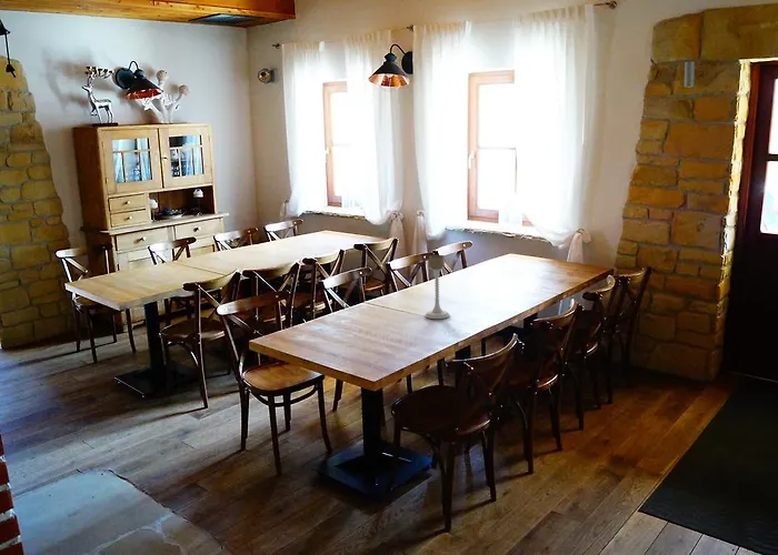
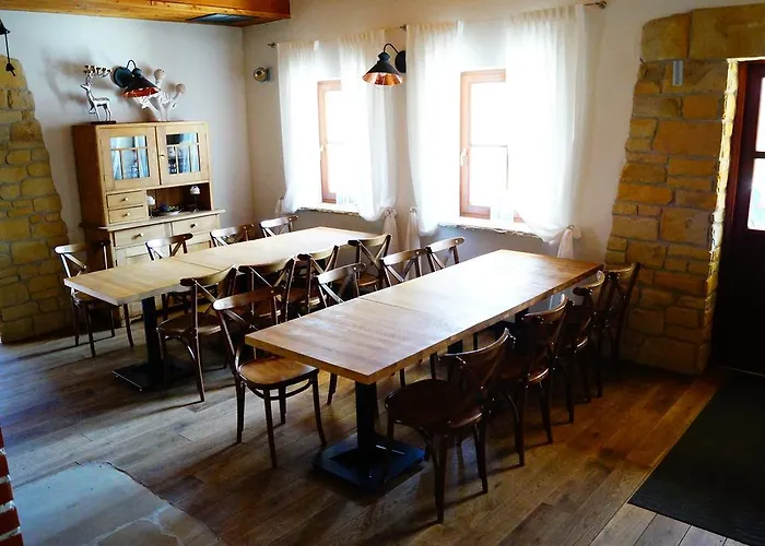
- candle holder (437, 285)
